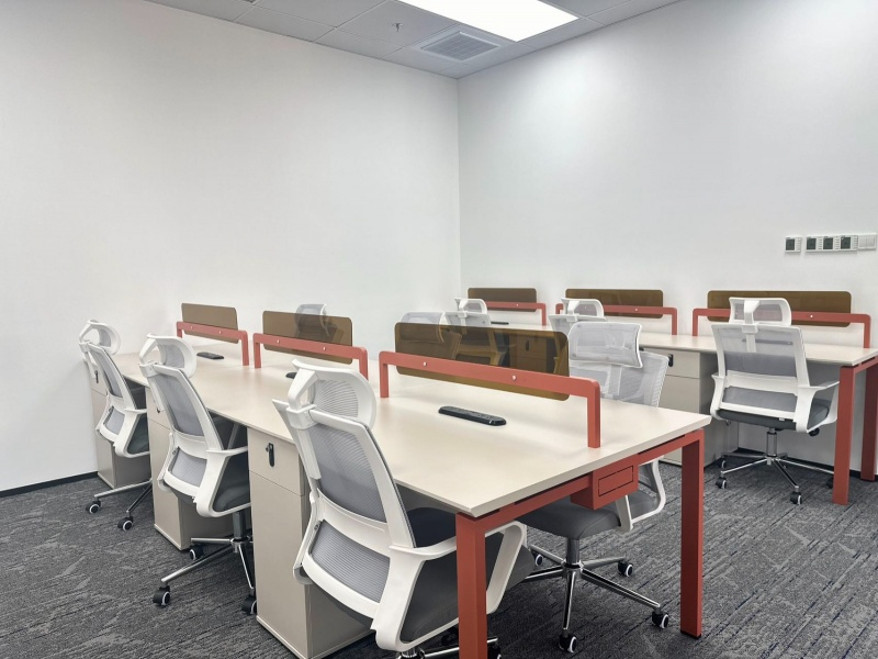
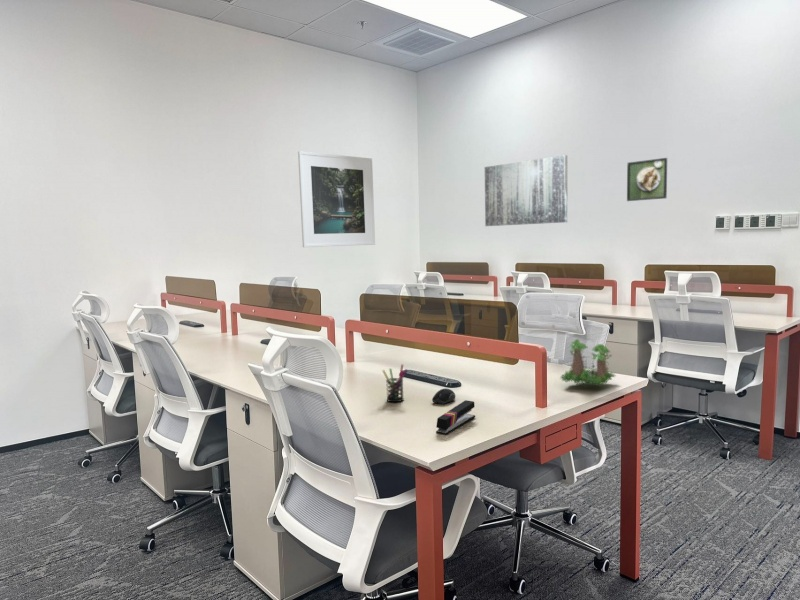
+ wall art (523, 193)
+ pen holder (394, 382)
+ computer mouse (444, 394)
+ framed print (646, 180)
+ plant (587, 352)
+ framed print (338, 200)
+ stapler (456, 416)
